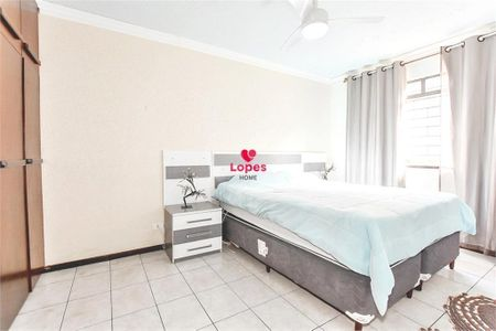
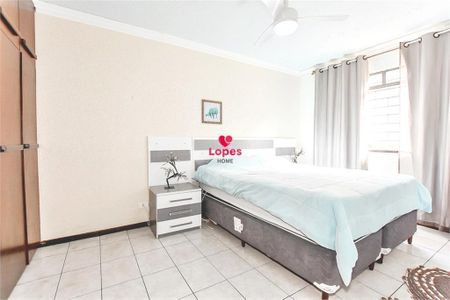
+ wall art (212, 112)
